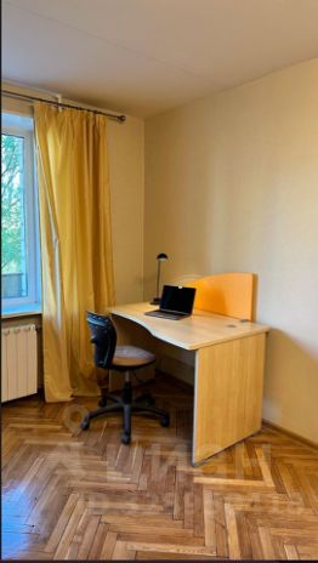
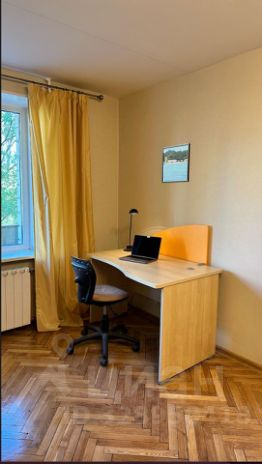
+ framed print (175, 164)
